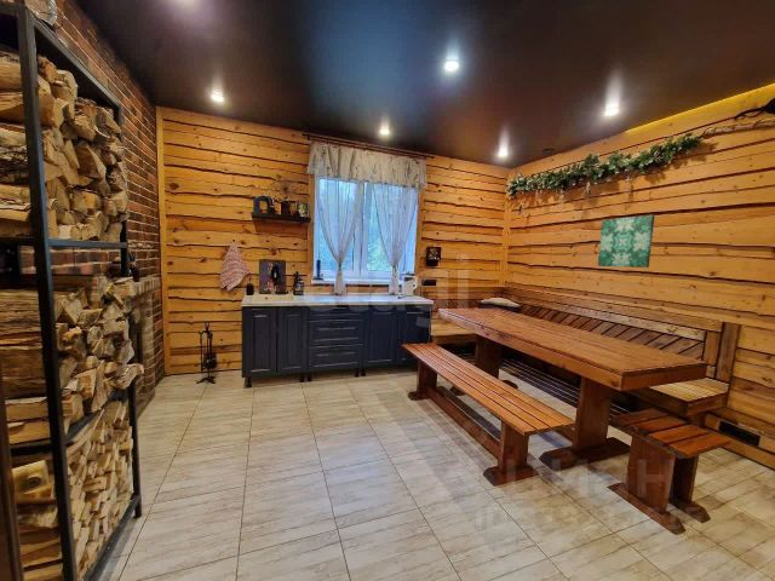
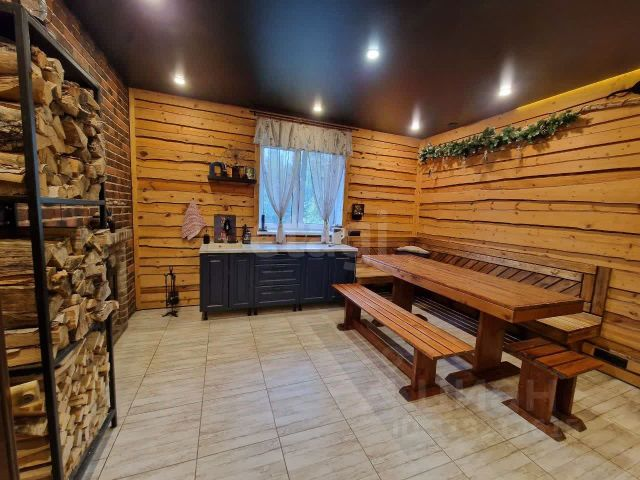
- wall art (624, 242)
